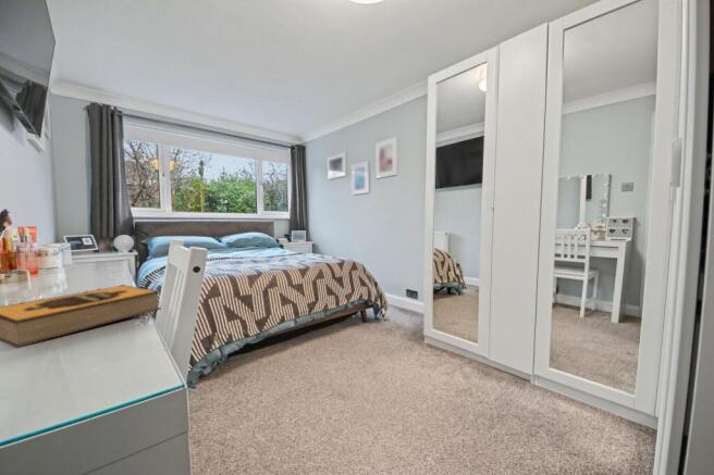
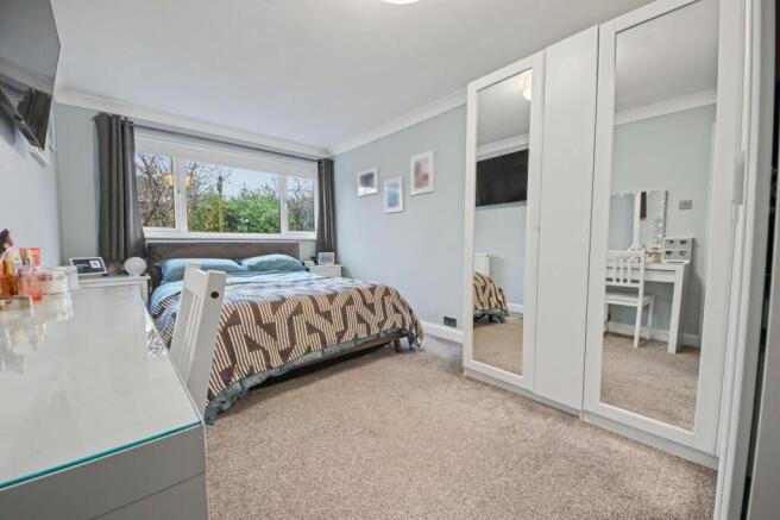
- hardback book (79, 309)
